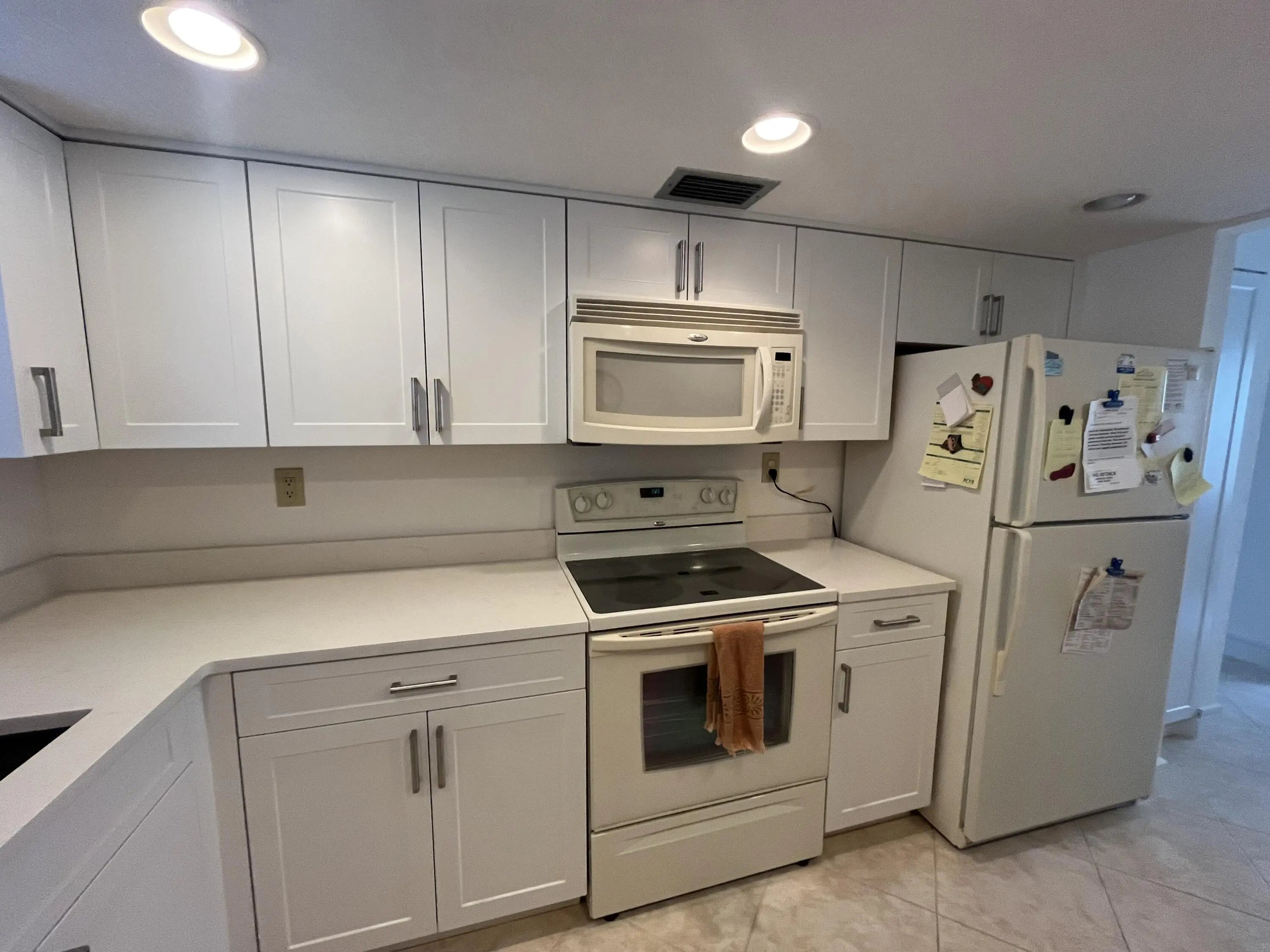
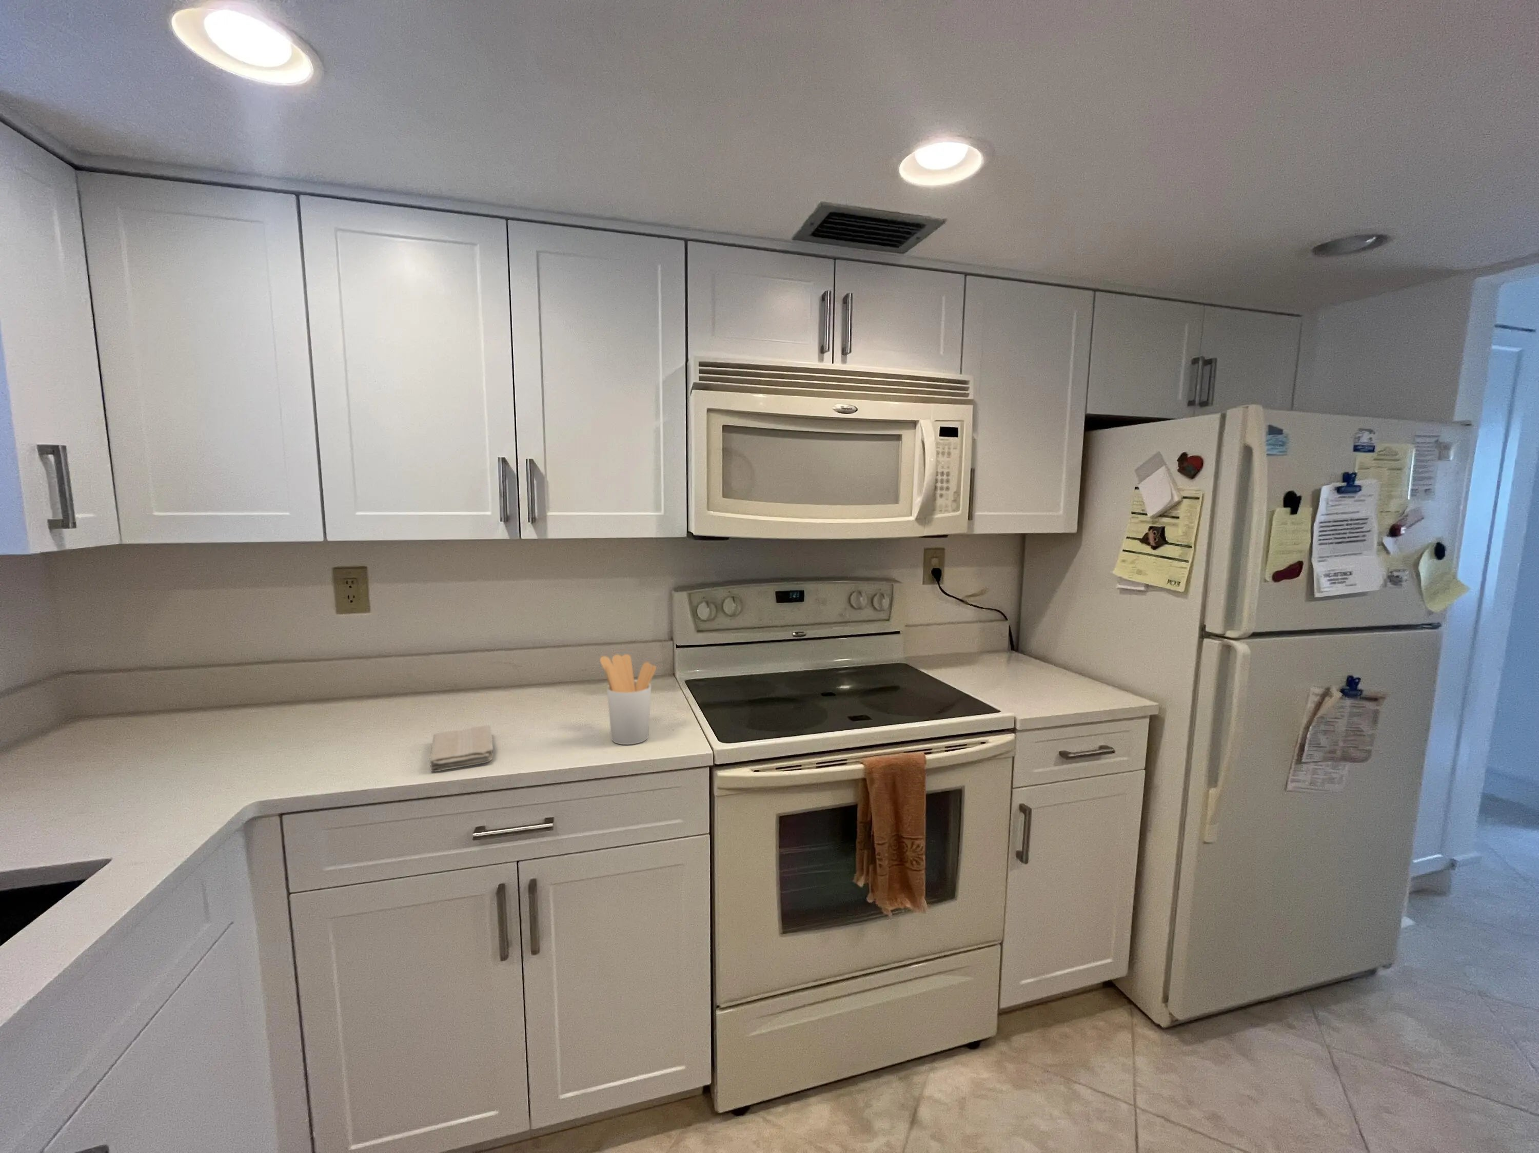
+ washcloth (462, 746)
+ utensil holder (625, 696)
